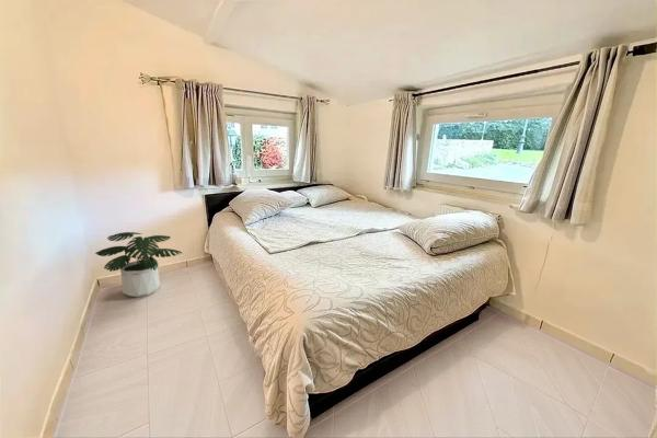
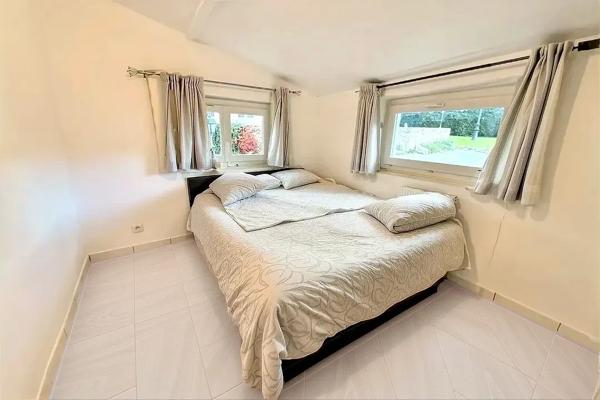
- potted plant (141, 264)
